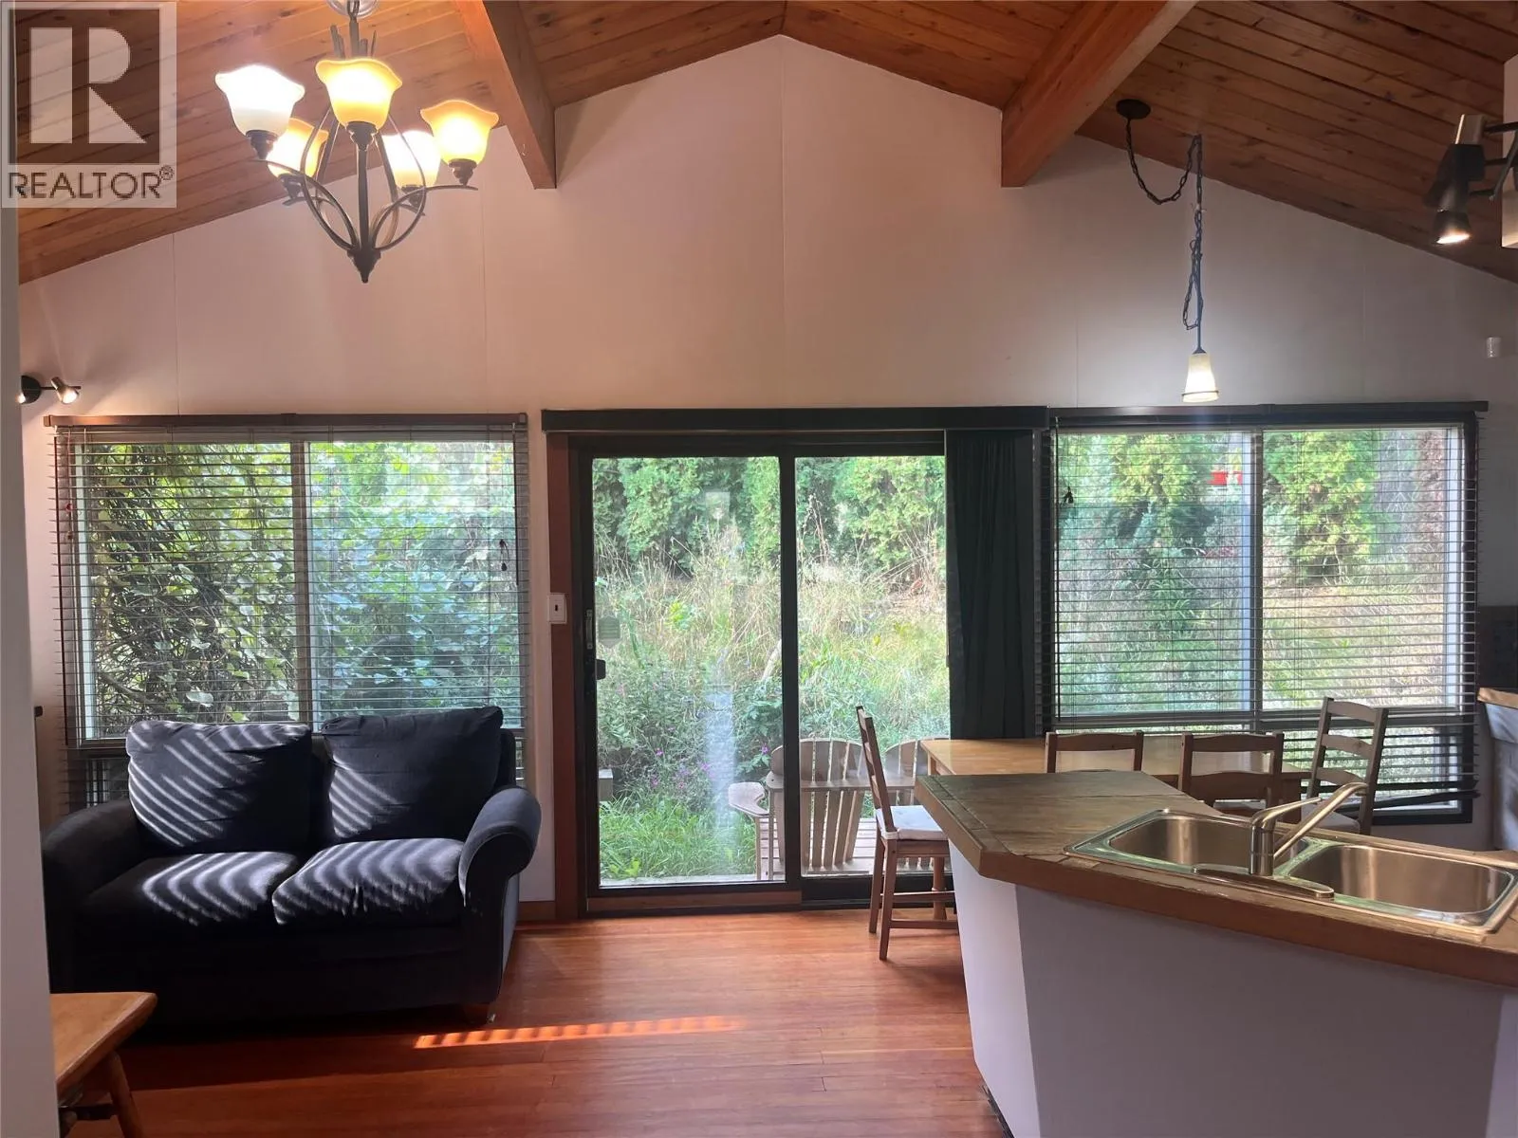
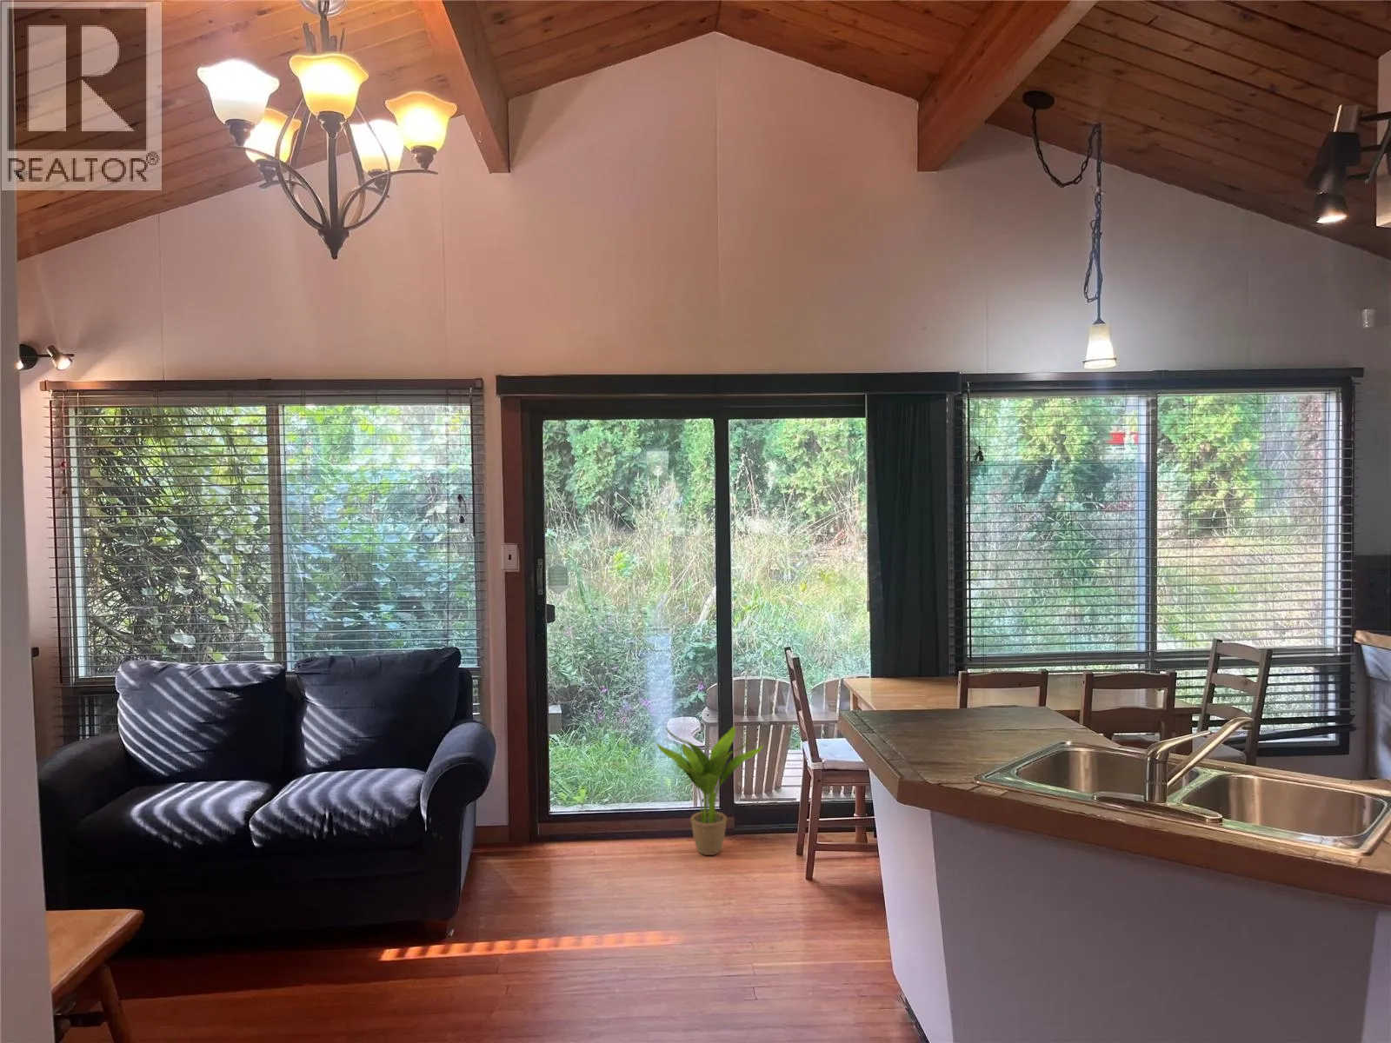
+ potted plant (712, 789)
